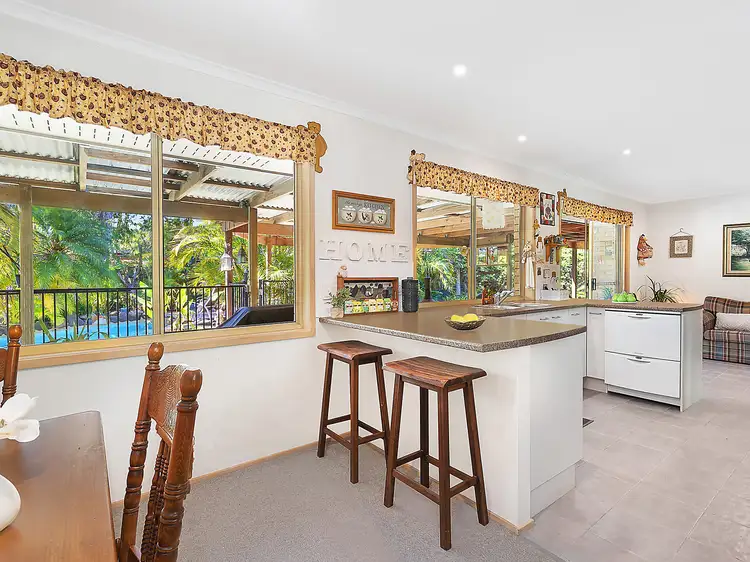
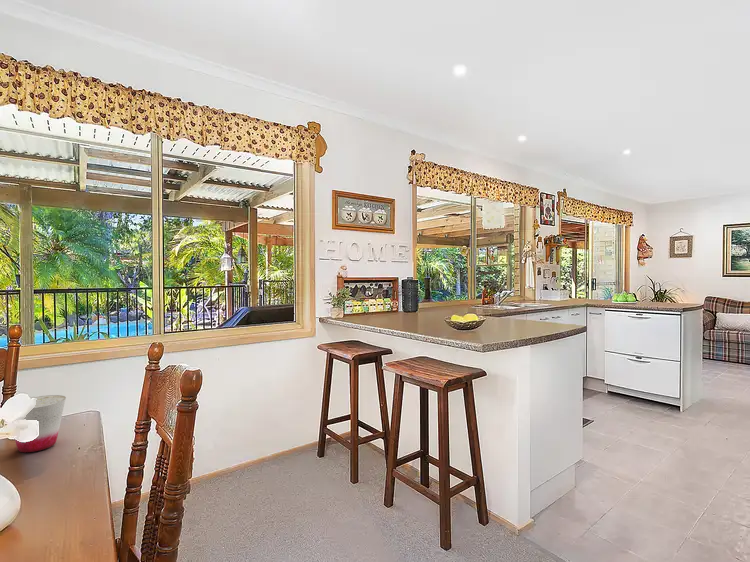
+ cup (39, 424)
